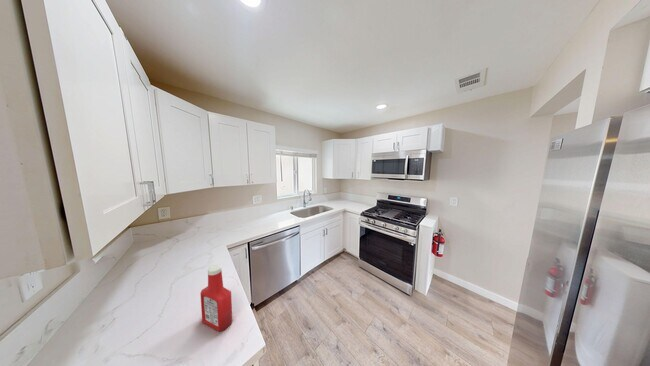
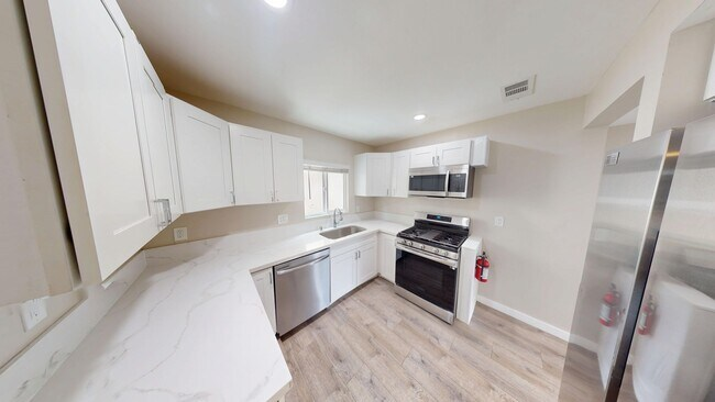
- soap bottle (216, 294)
